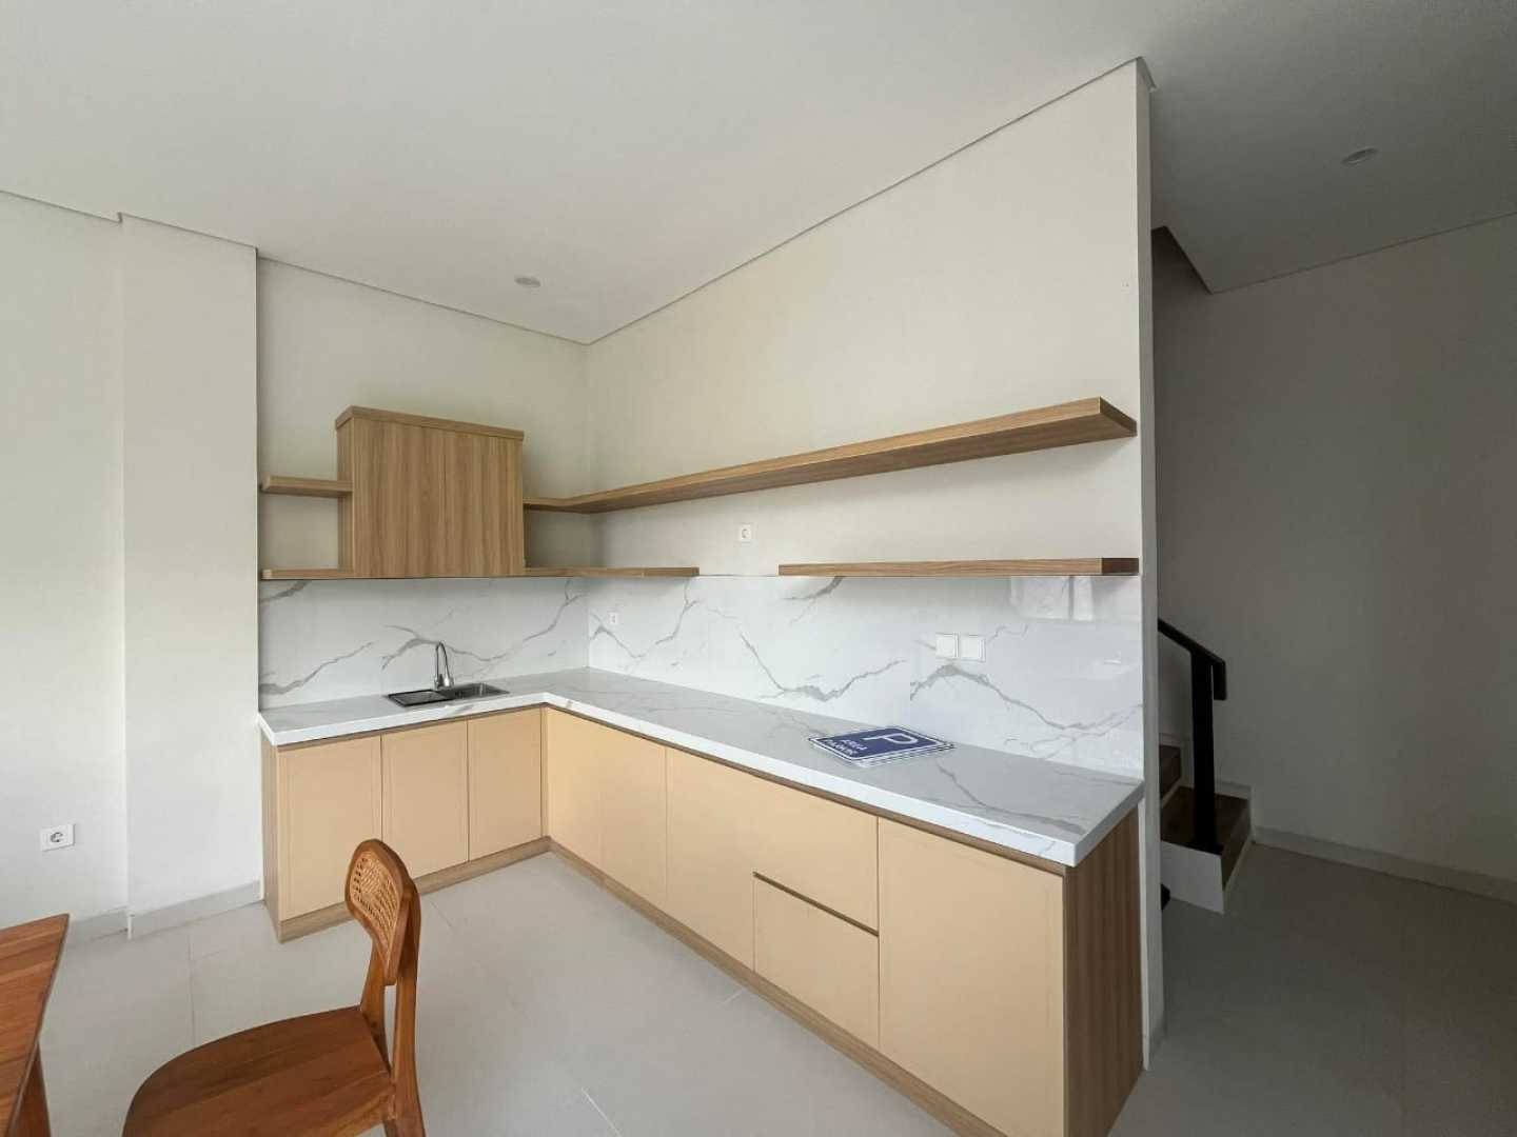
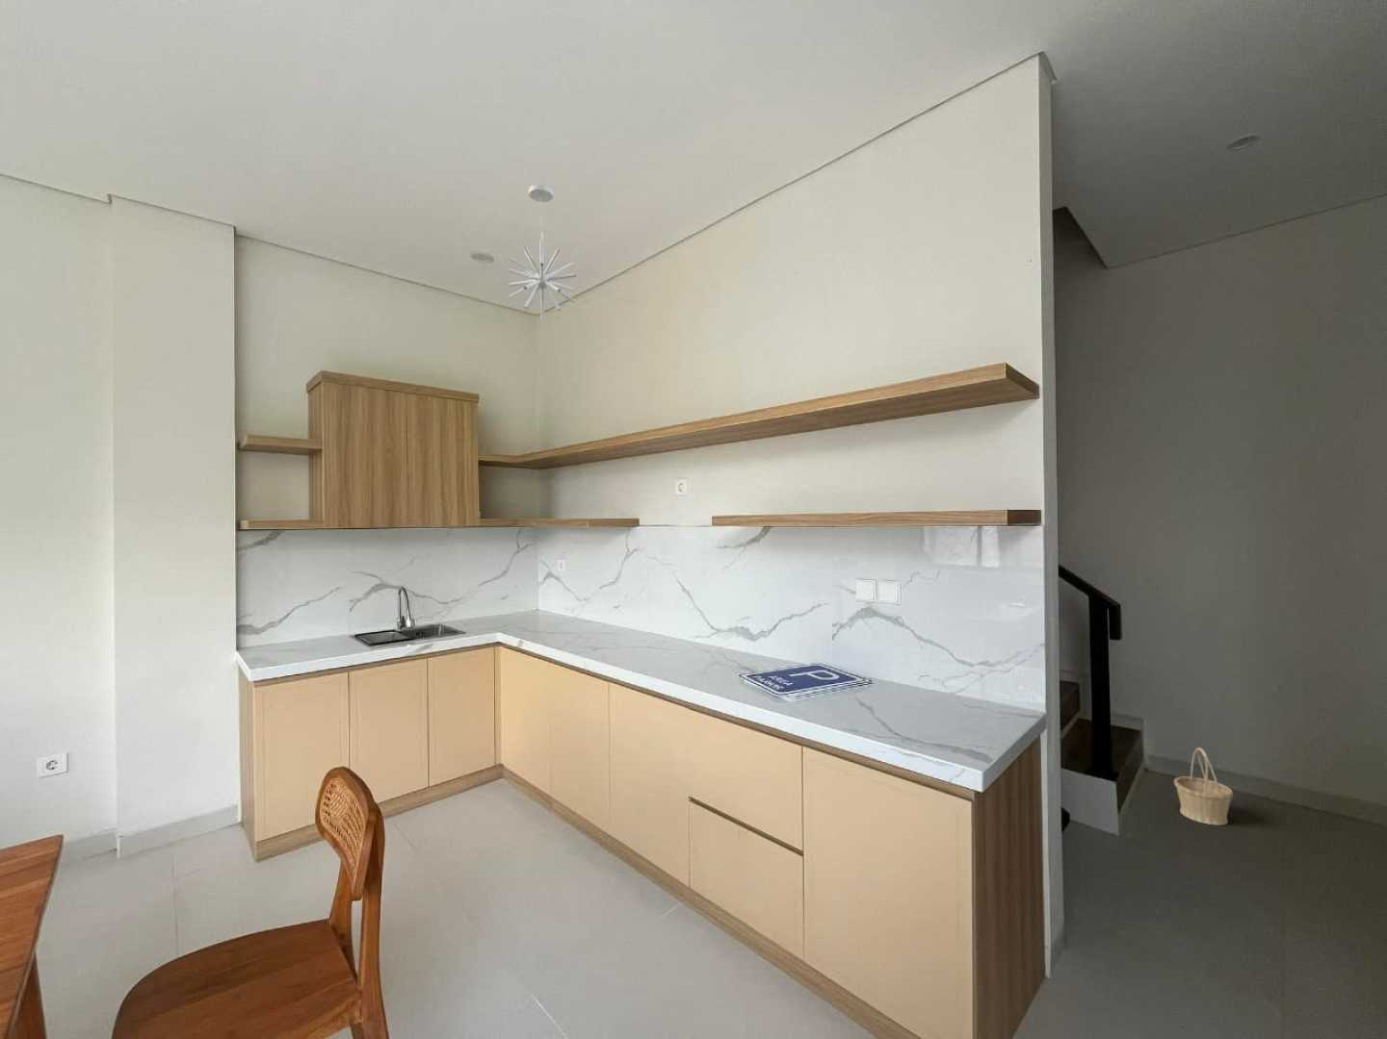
+ pendant light (542, 251)
+ basket (1202, 783)
